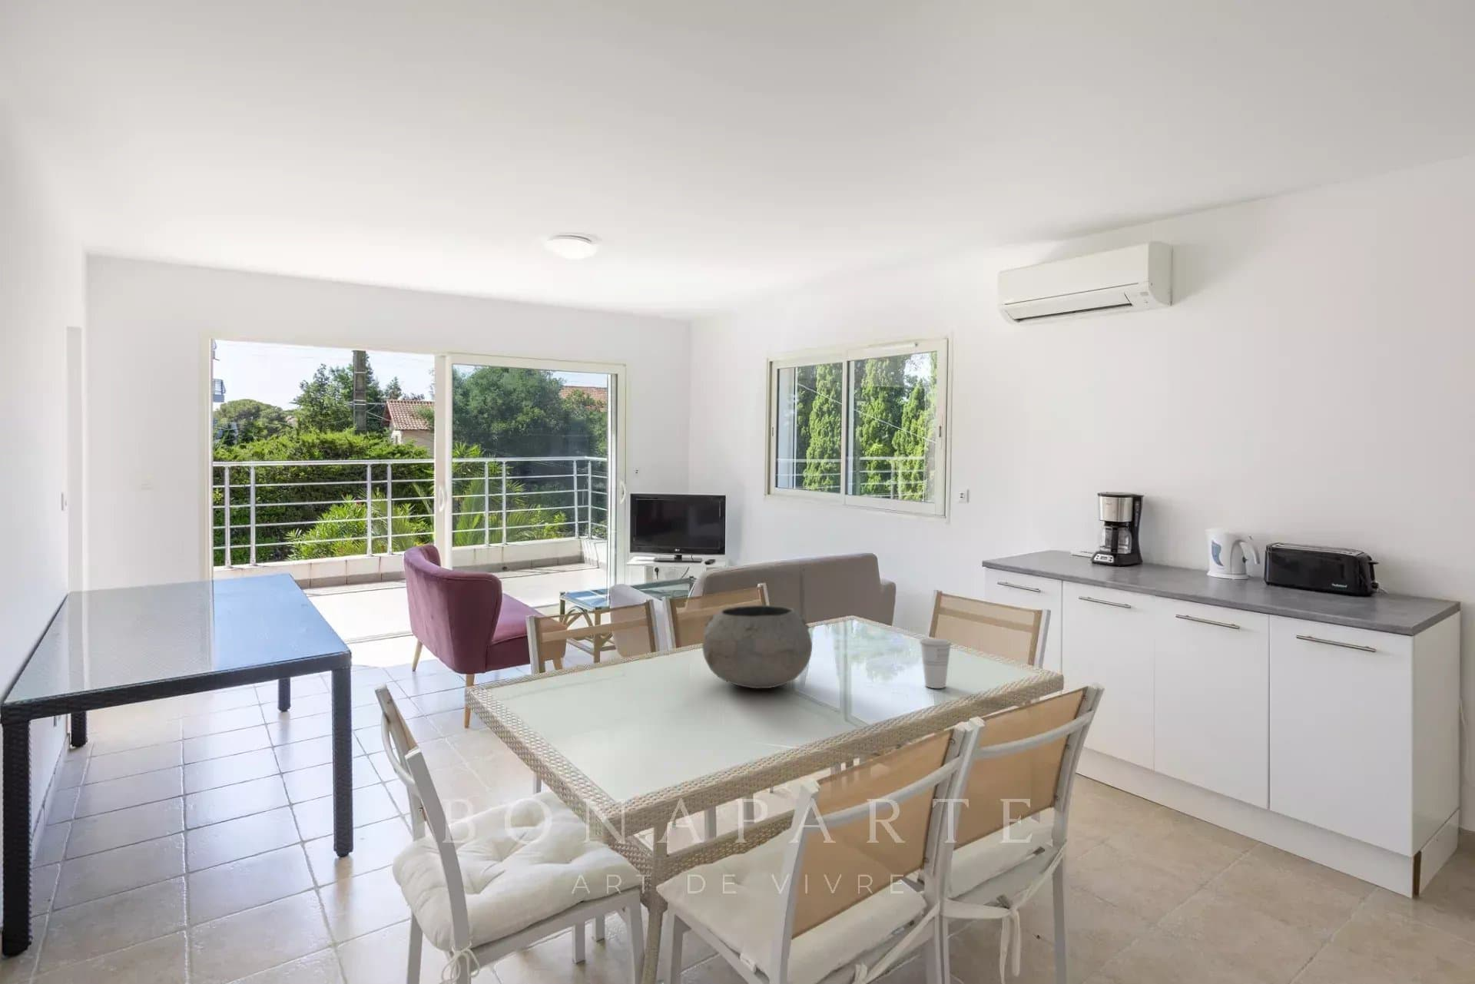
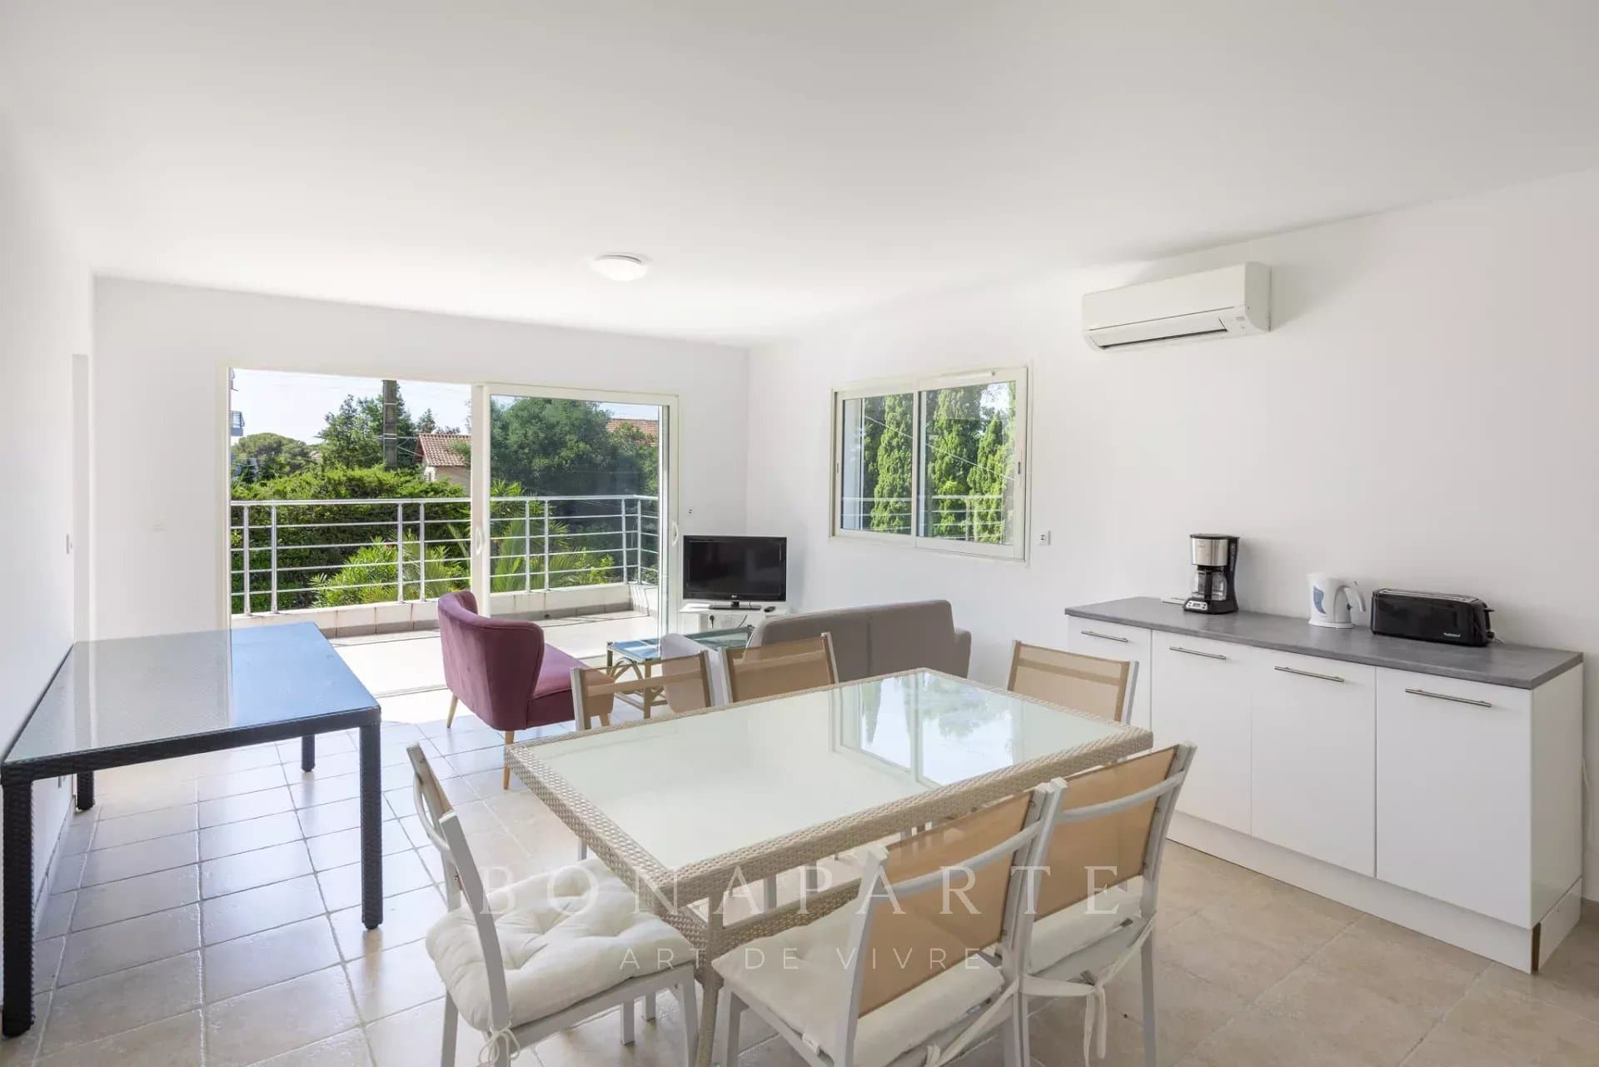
- bowl (757, 648)
- cup (935, 663)
